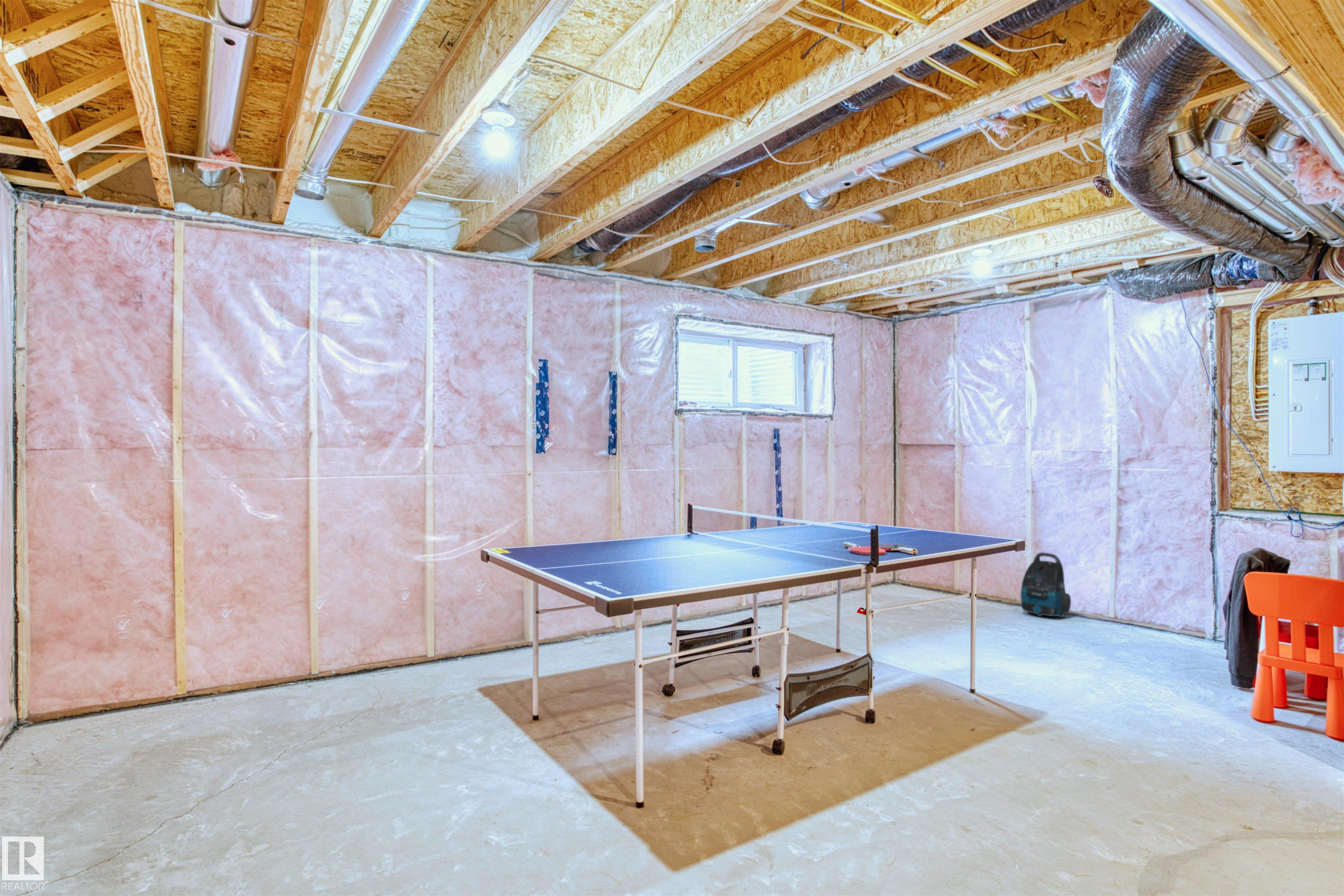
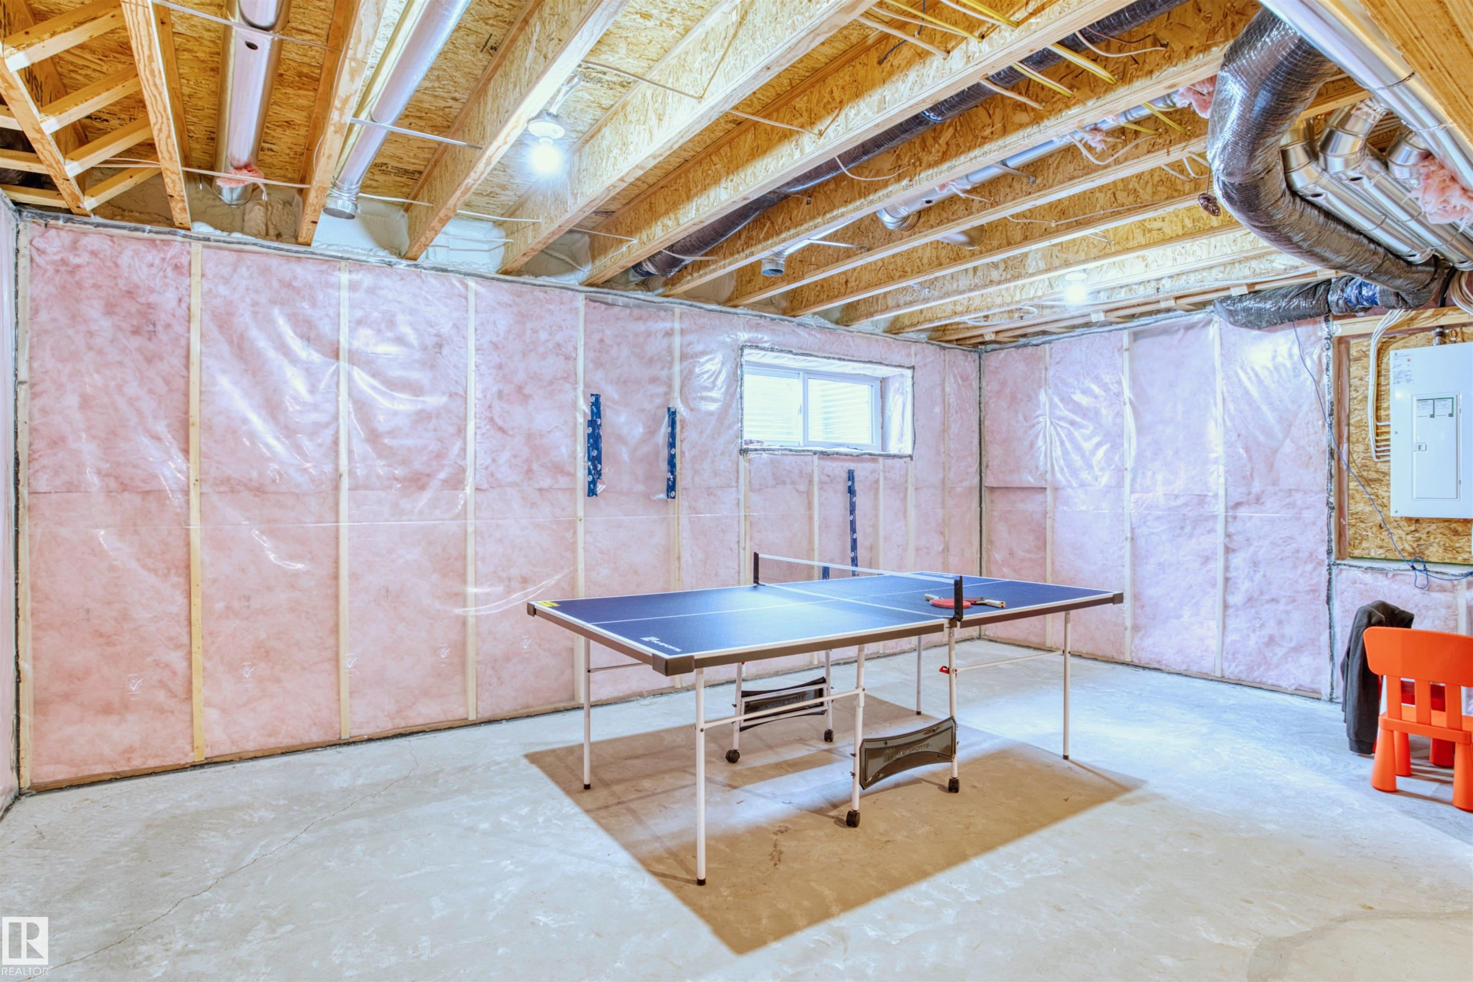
- vacuum cleaner (1043, 584)
